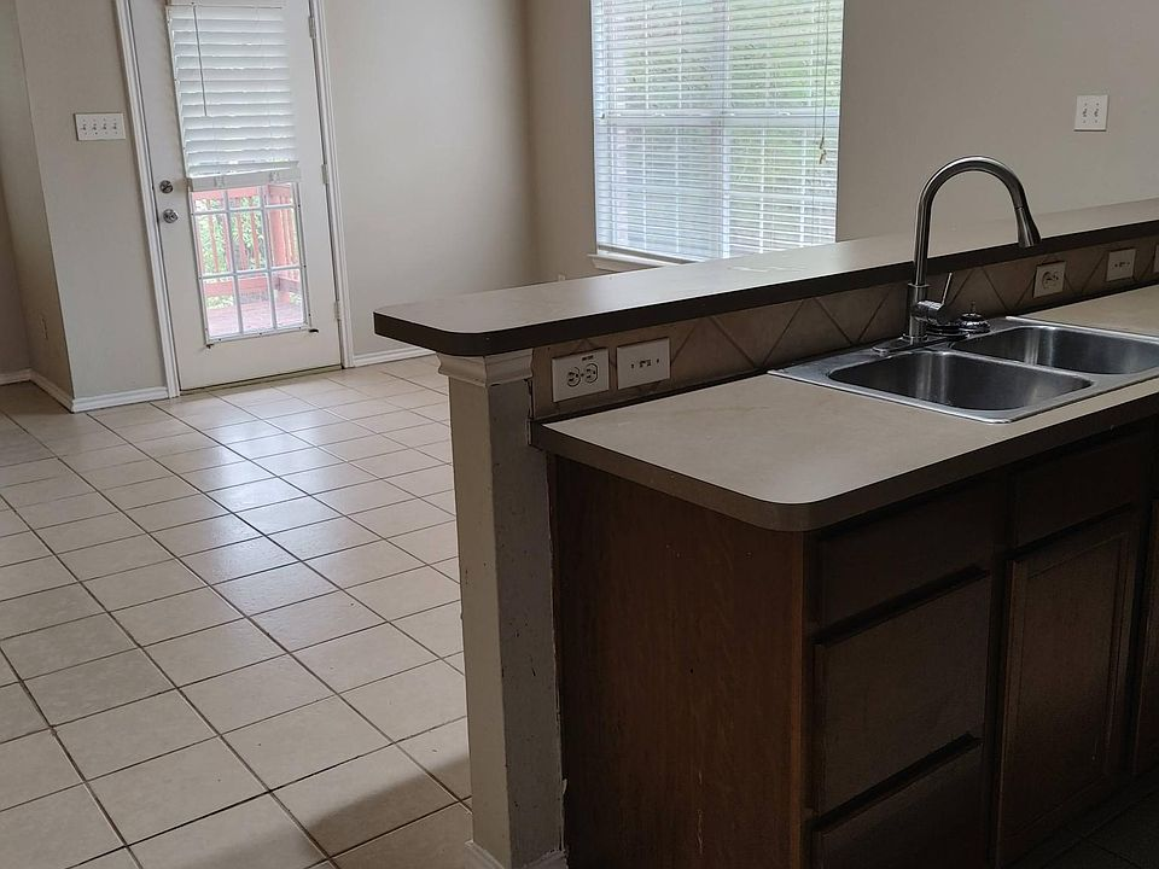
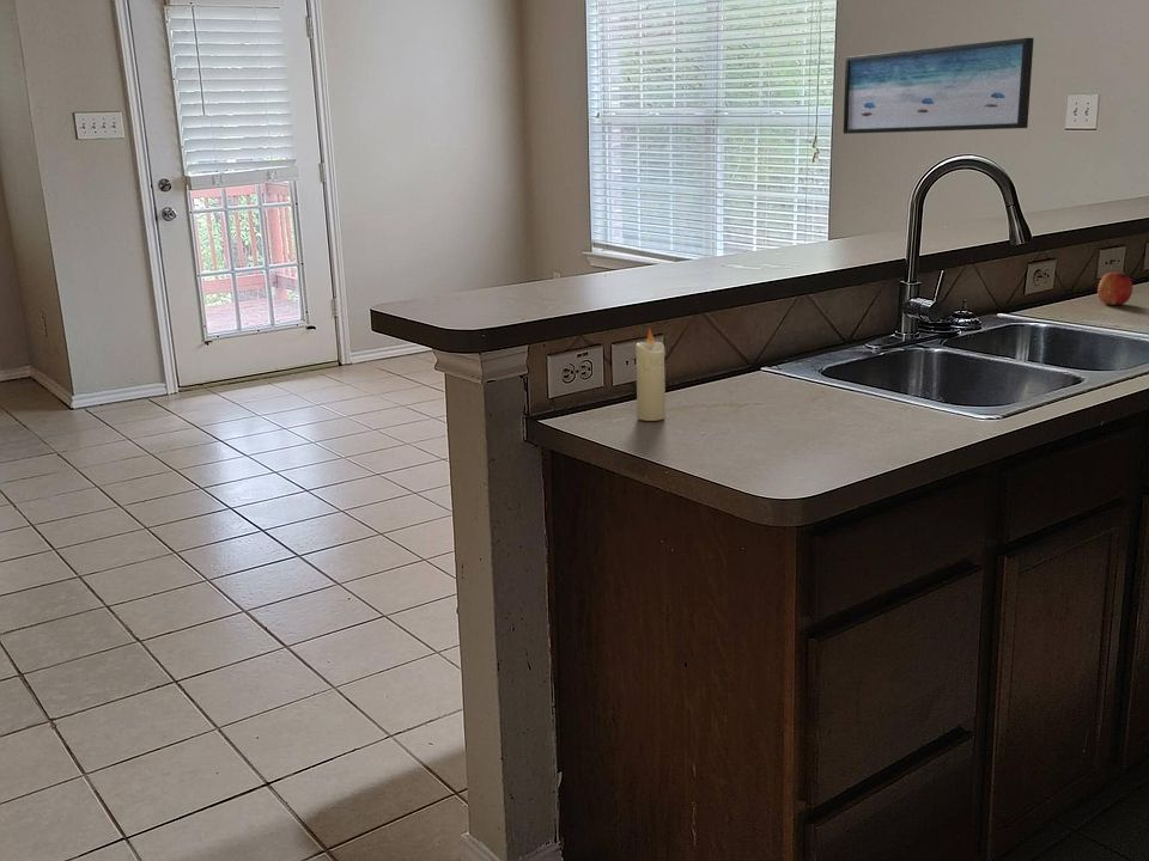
+ wall art (930, 90)
+ candle (650, 373)
+ fruit (1114, 287)
